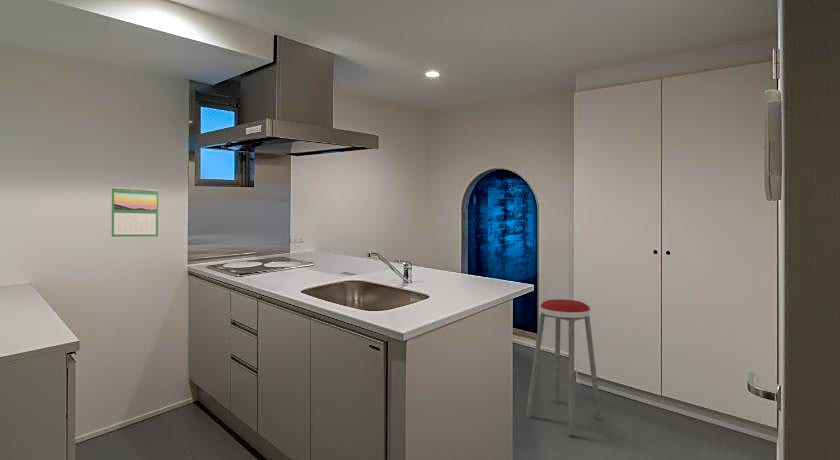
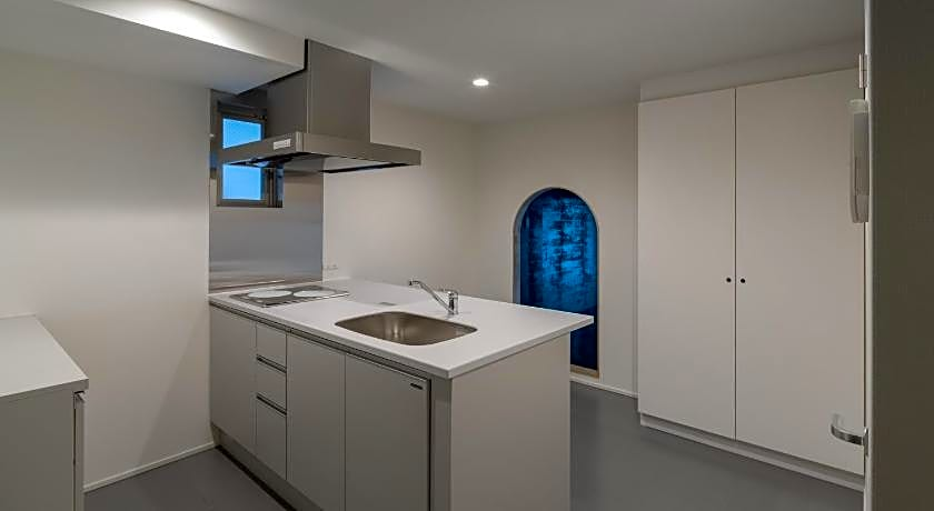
- calendar (135, 212)
- music stool (559, 359)
